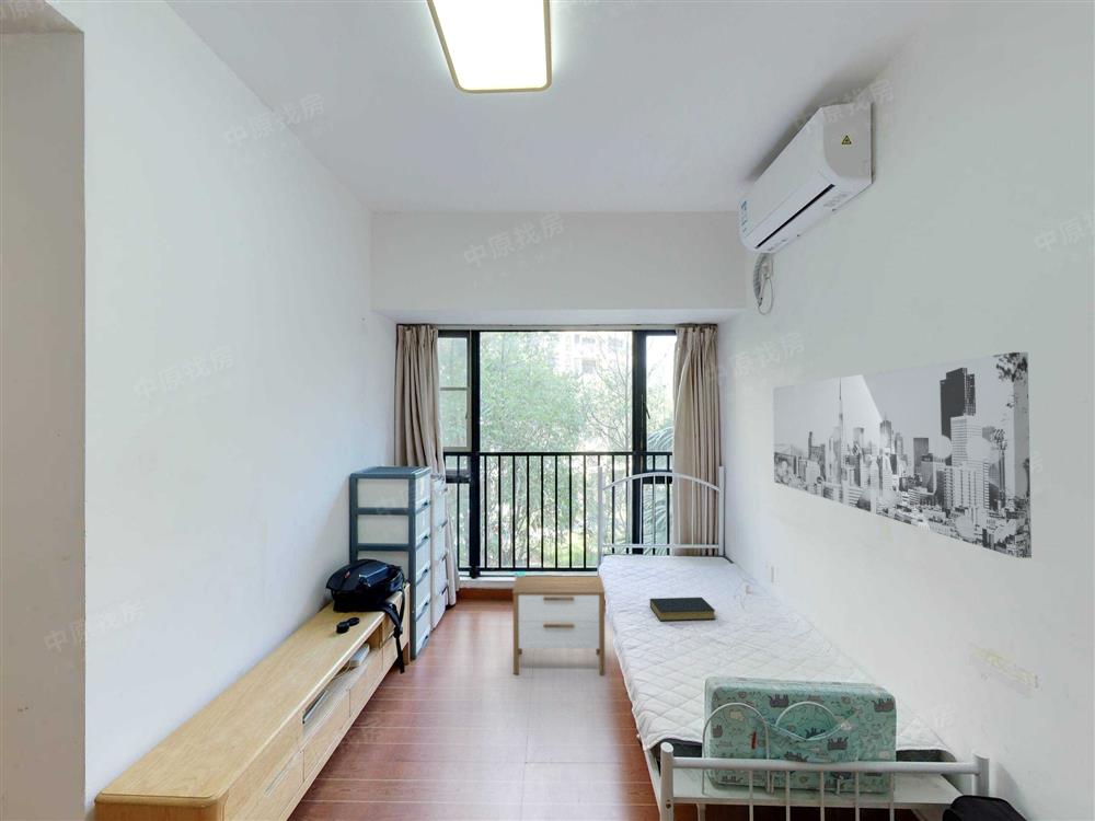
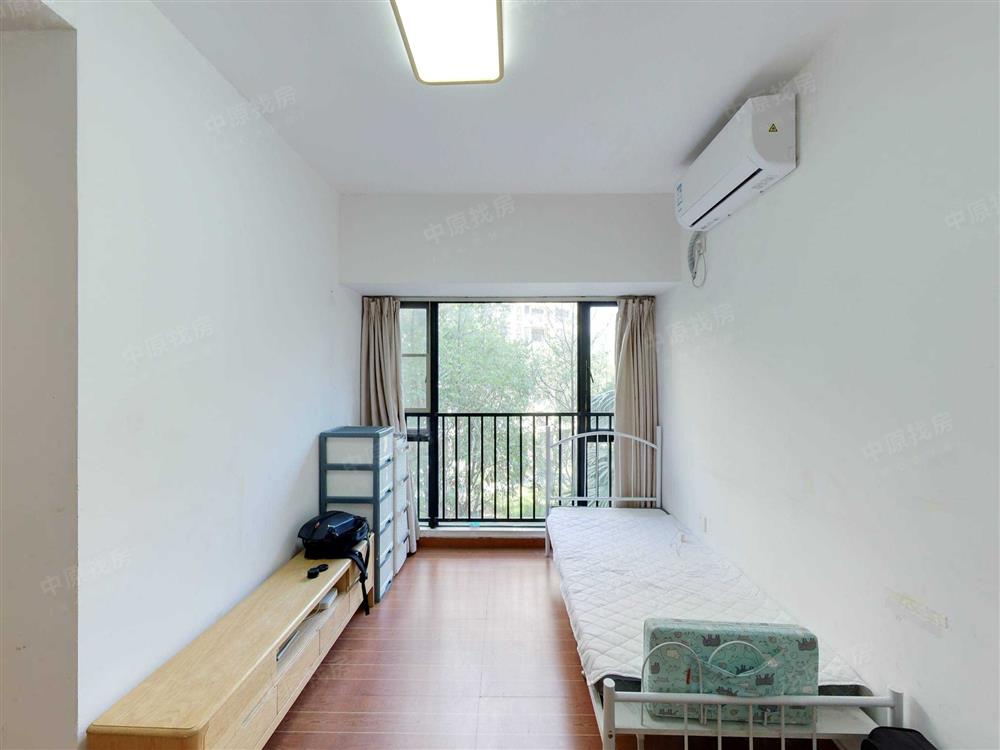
- hardback book (681, 608)
- wall art (854, 441)
- nightstand (558, 623)
